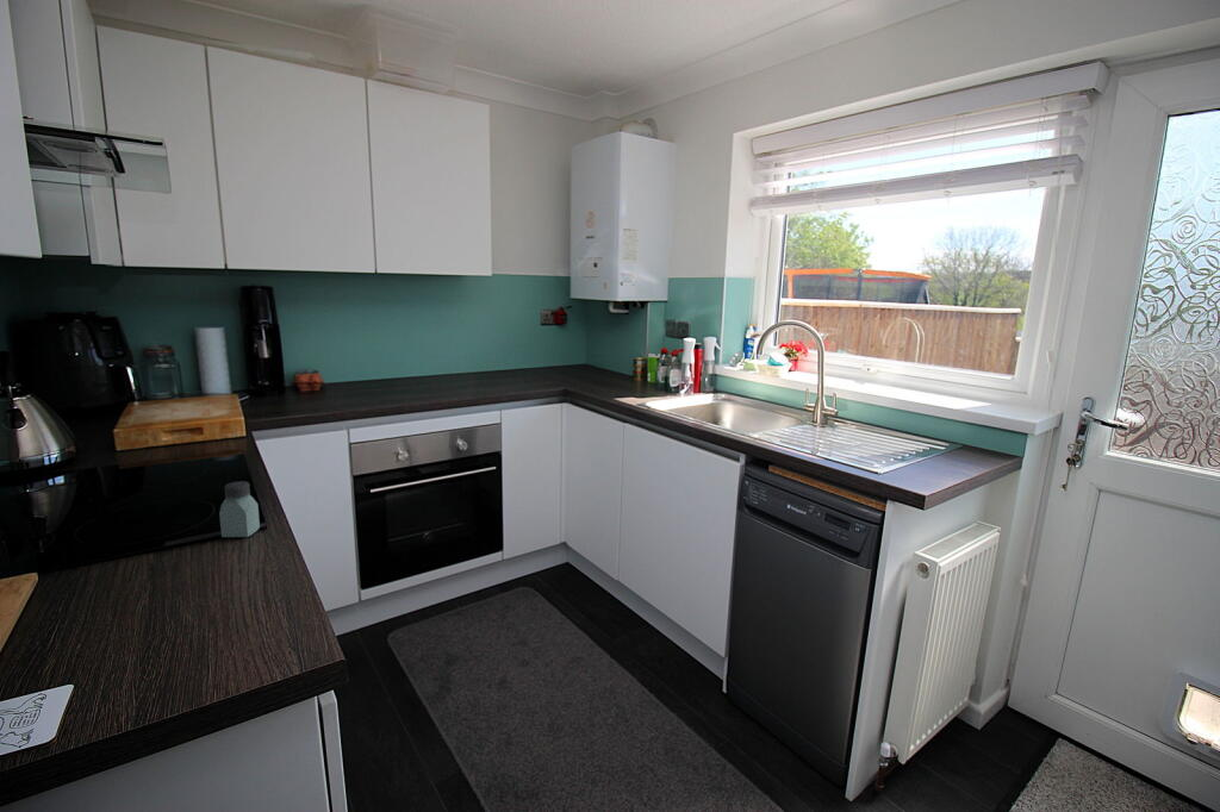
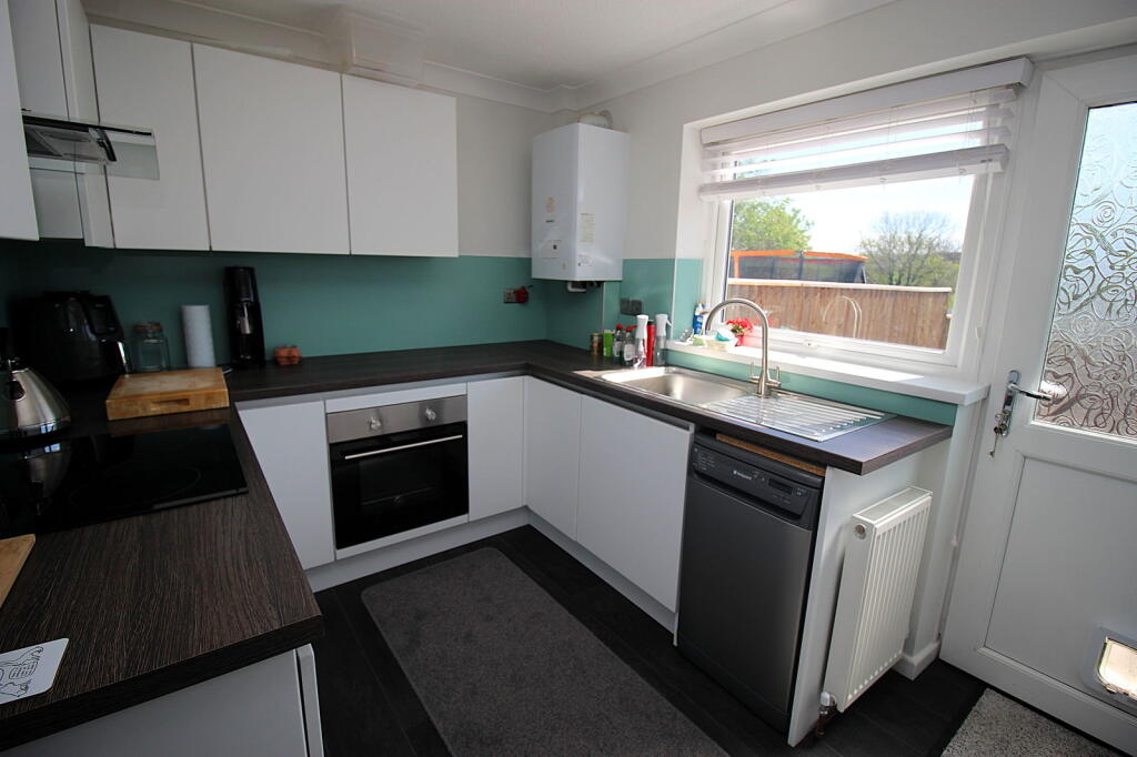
- saltshaker (238, 508)
